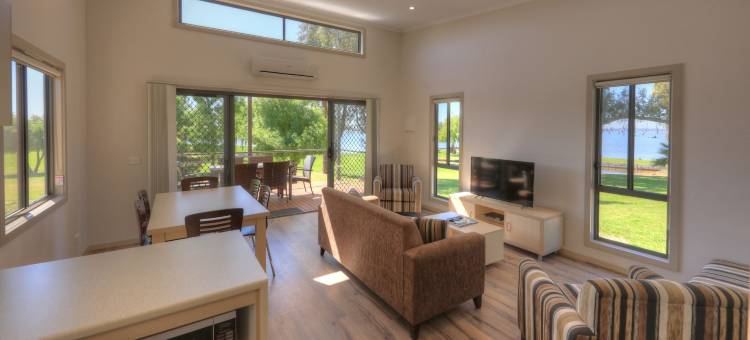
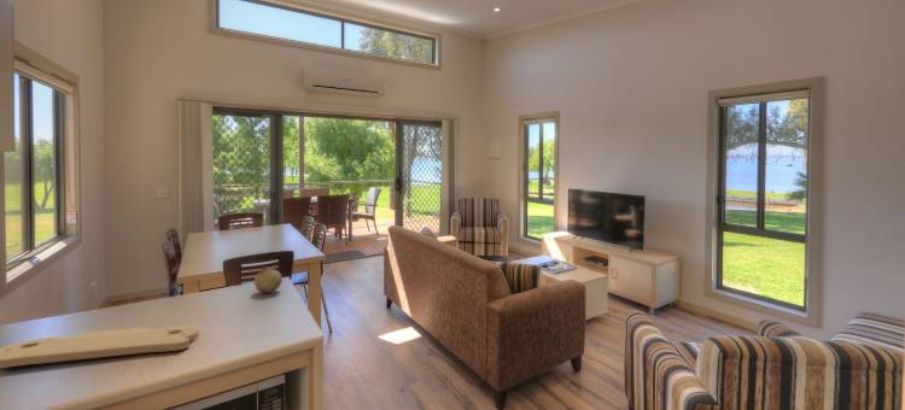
+ fruit (268, 279)
+ cutting board (104, 342)
